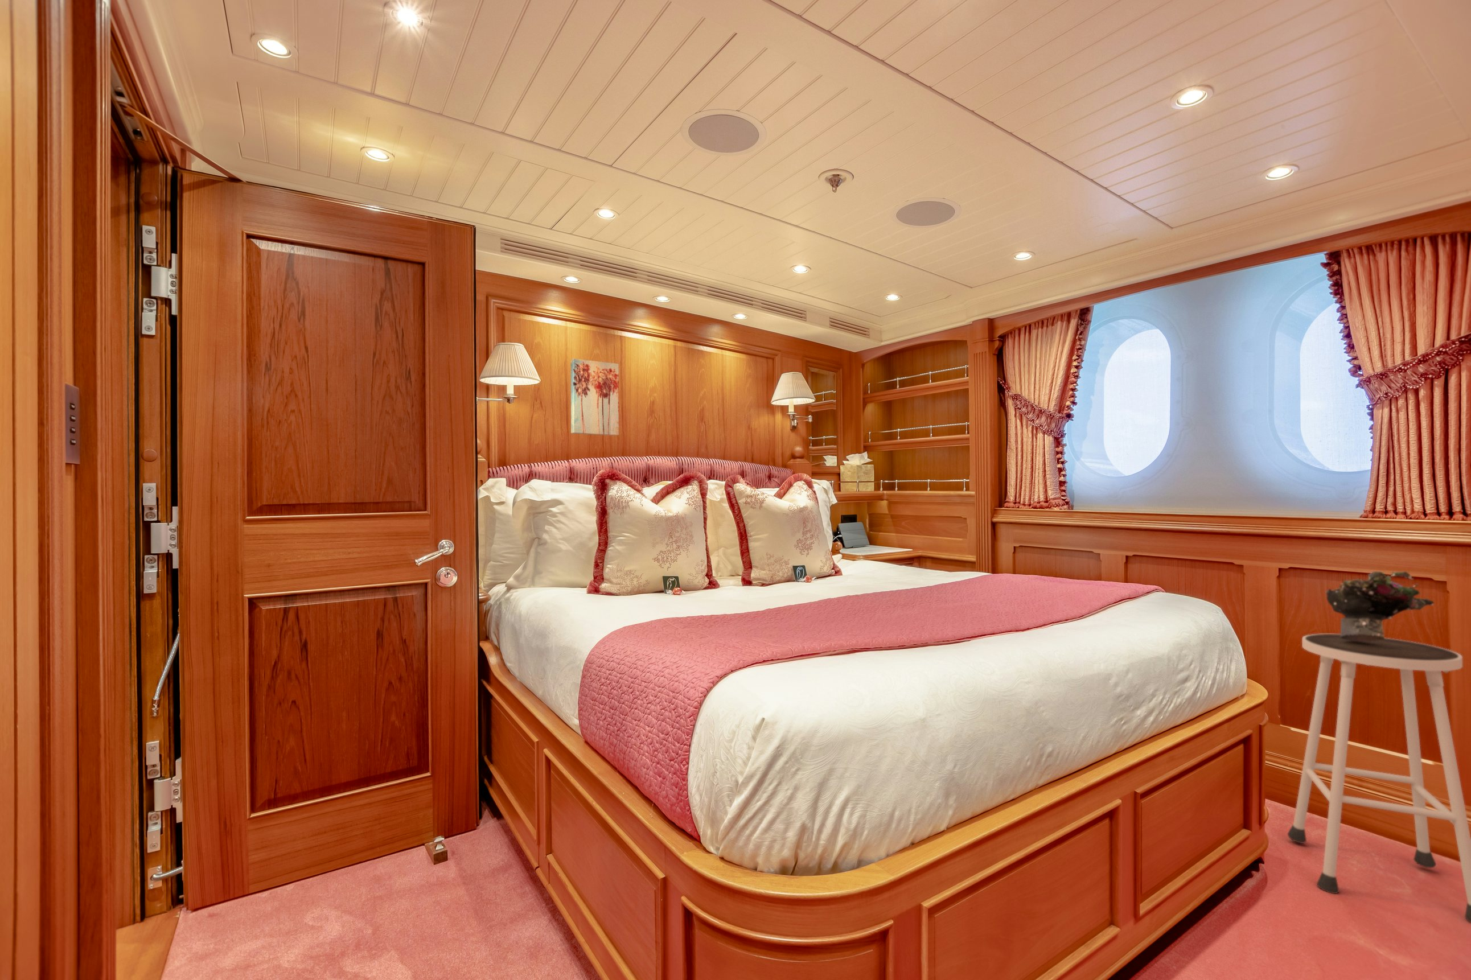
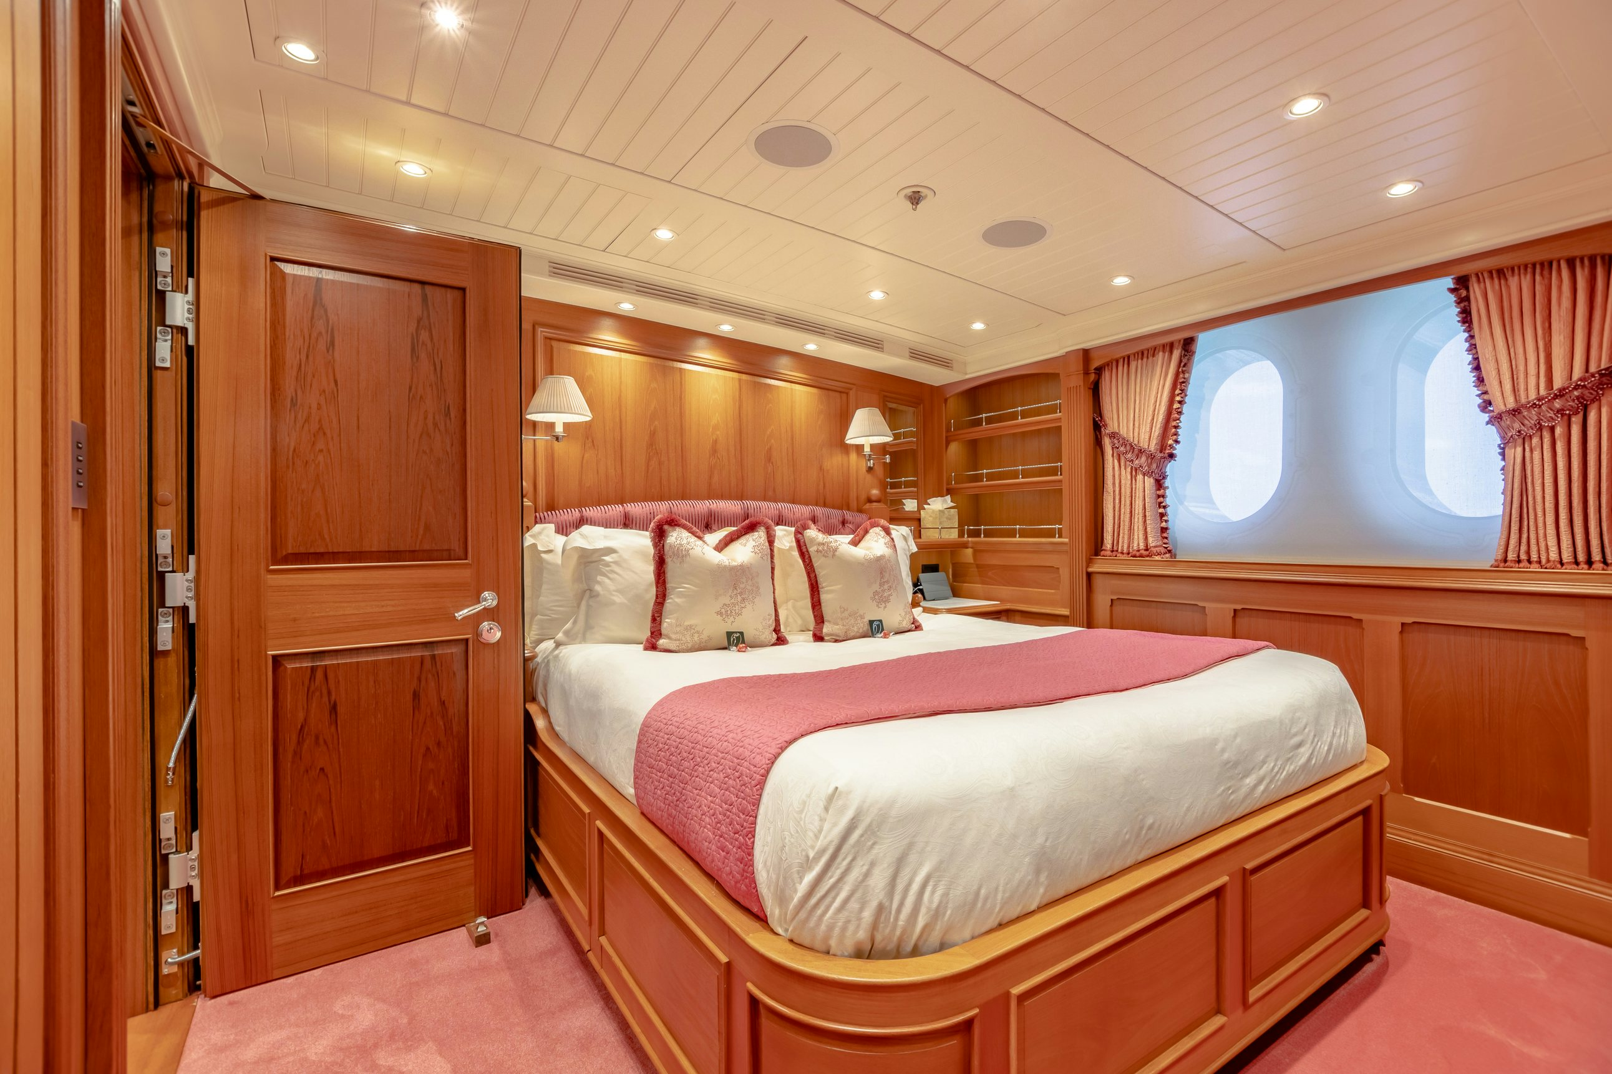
- stool (1378, 772)
- wall art (595, 398)
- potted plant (1369, 606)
